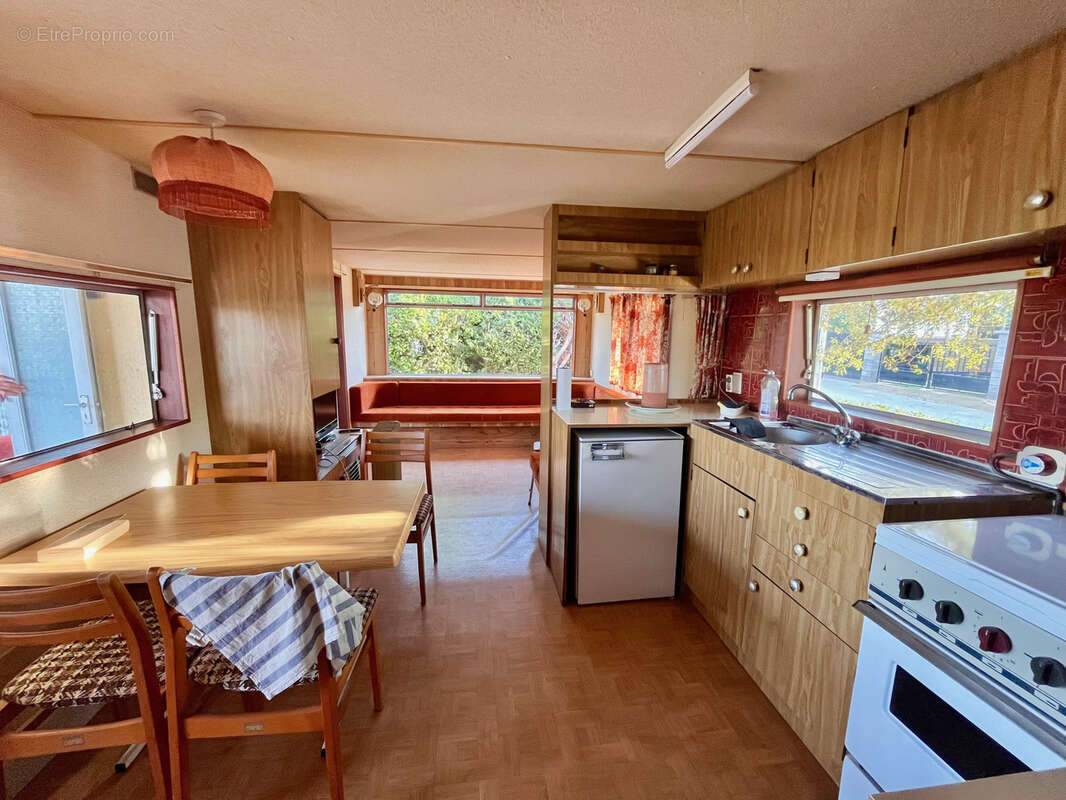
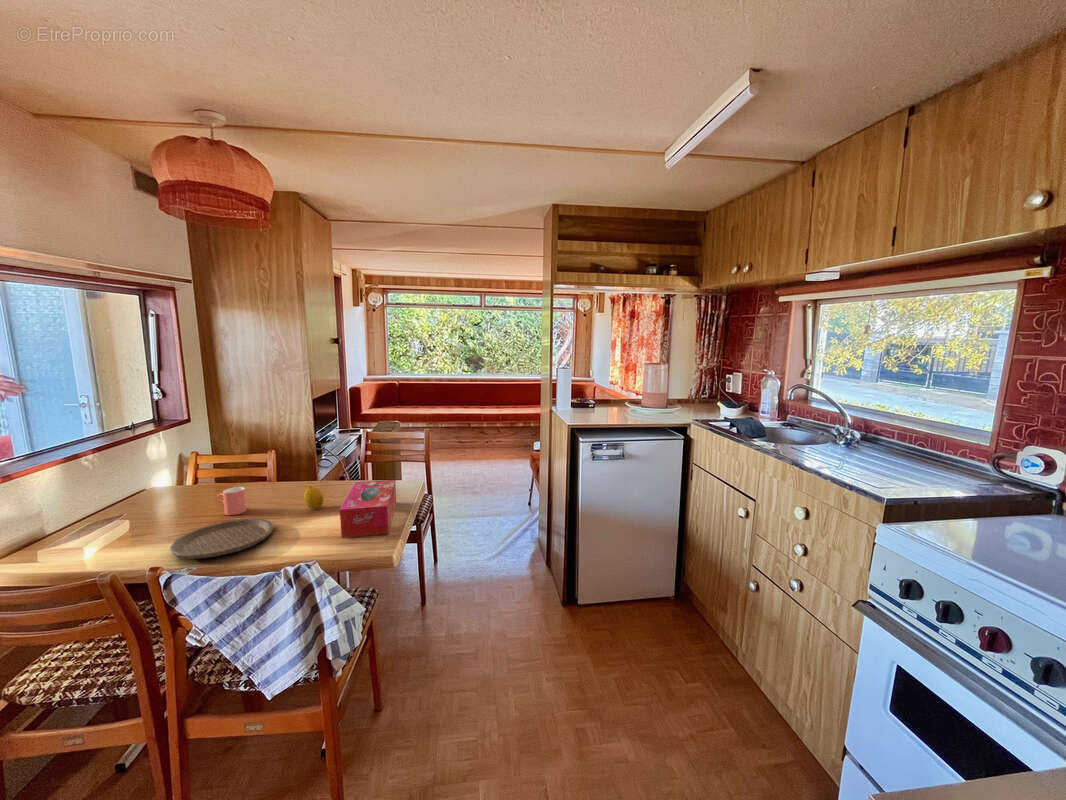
+ fruit (313, 497)
+ cup (230, 501)
+ tissue box (370, 505)
+ plate (225, 538)
